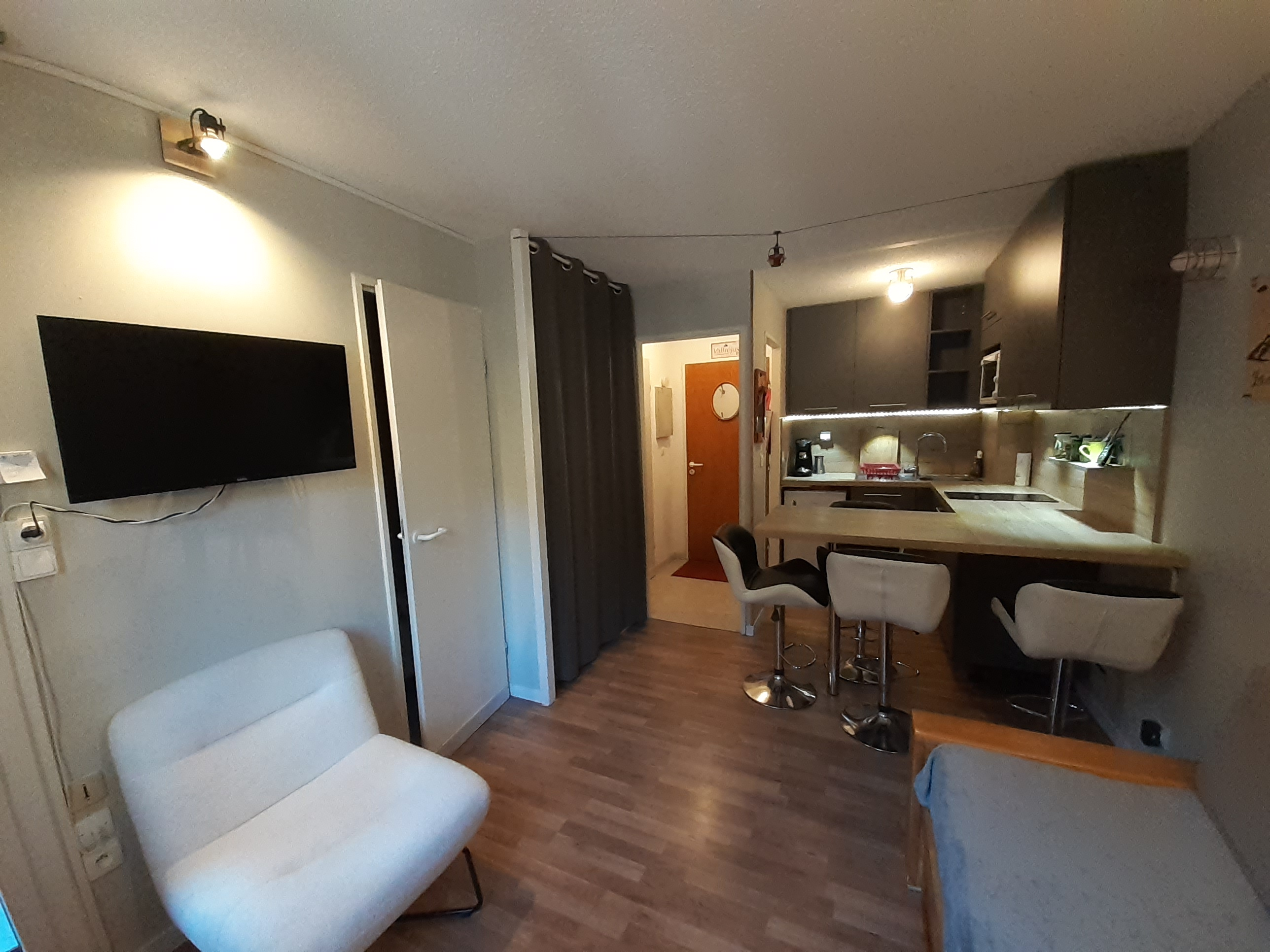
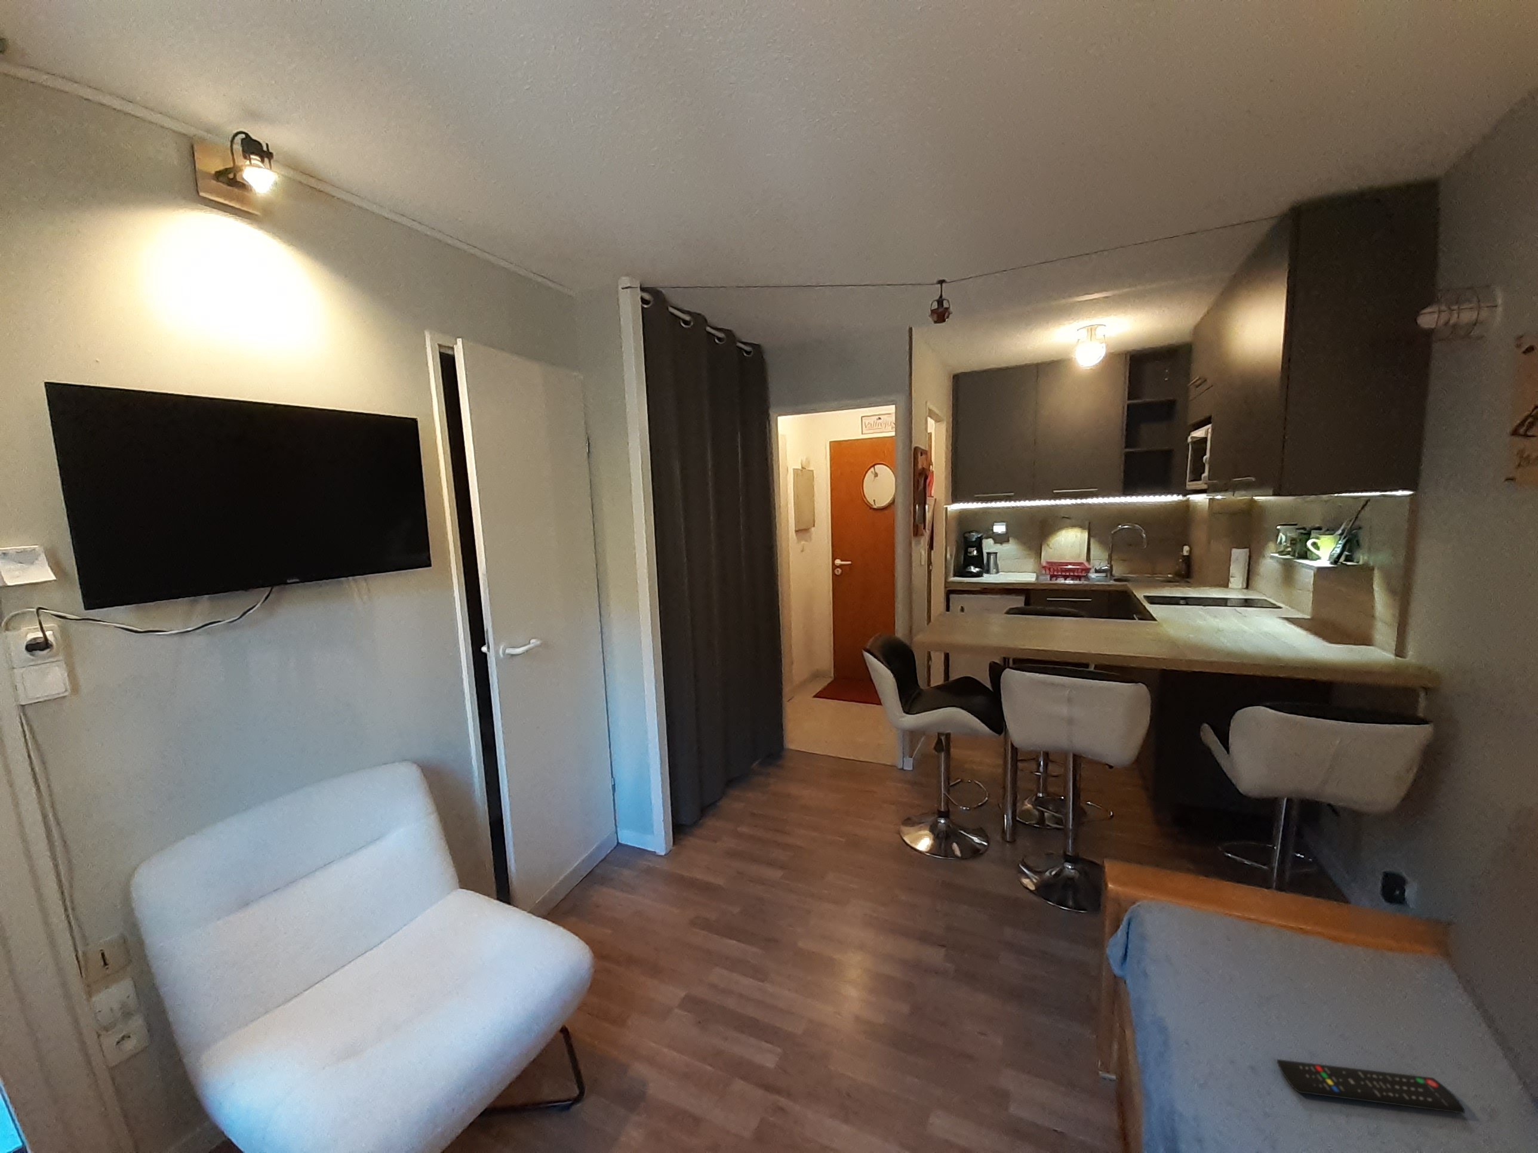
+ remote control (1367, 1086)
